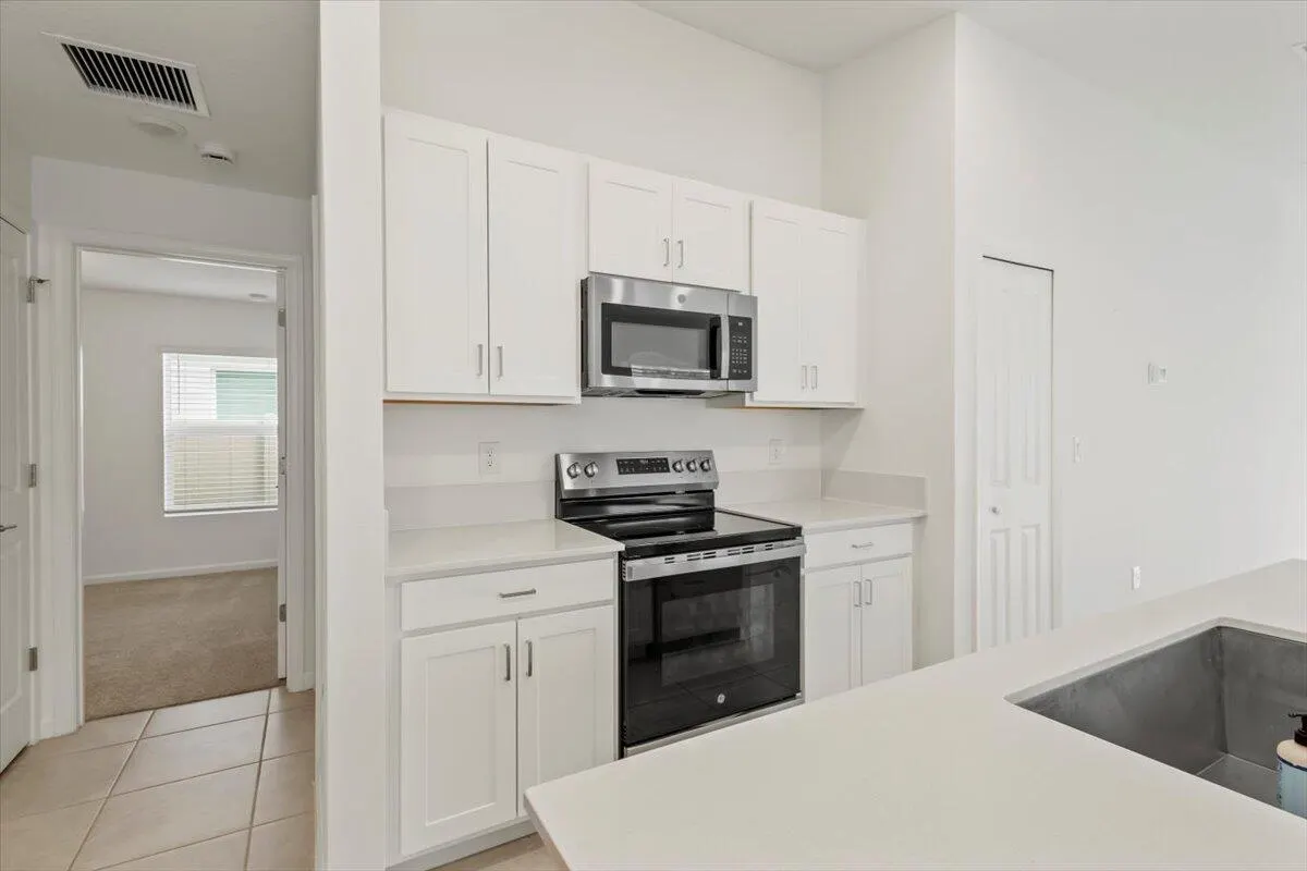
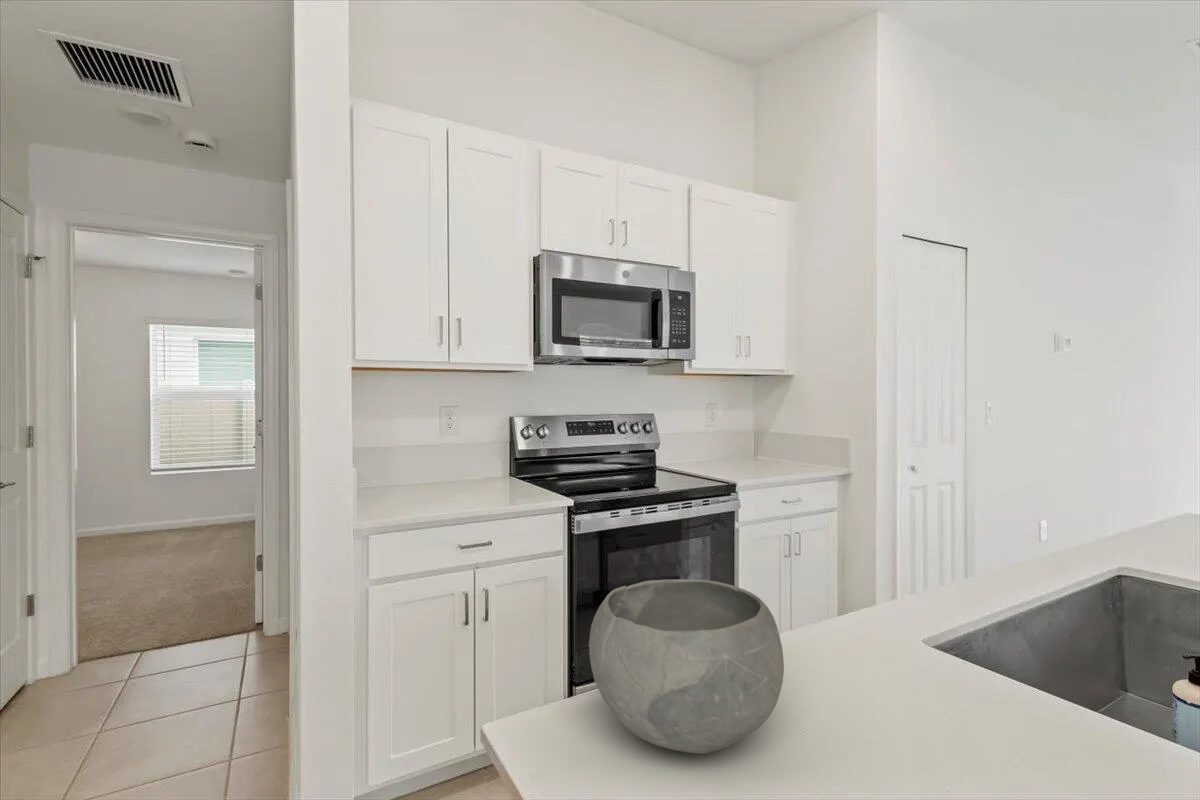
+ bowl (684, 666)
